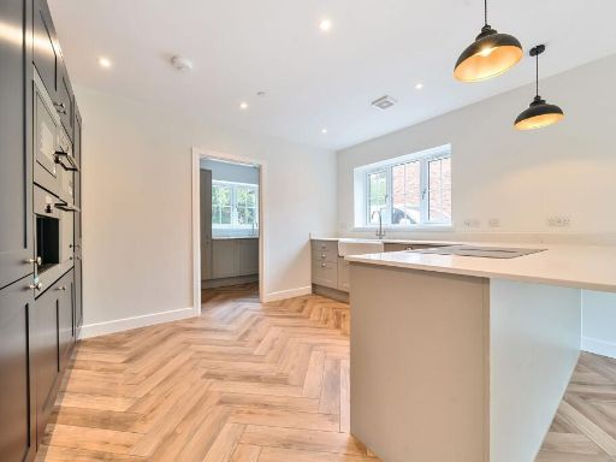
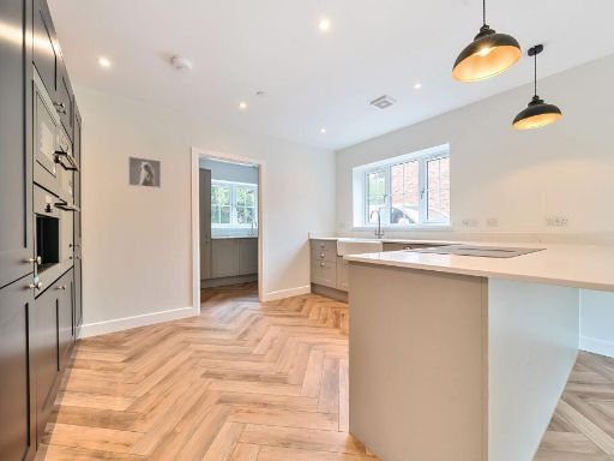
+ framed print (144, 172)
